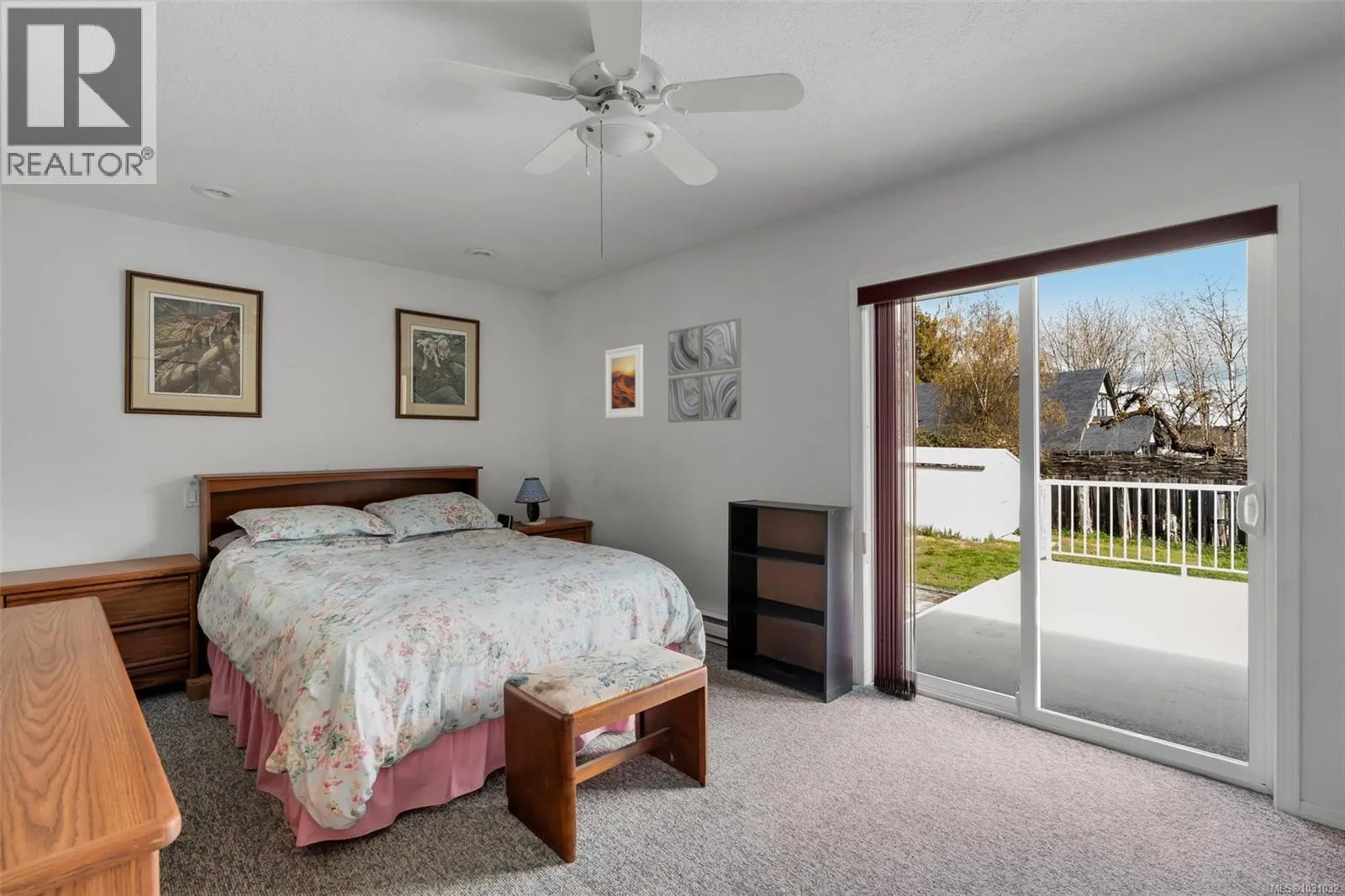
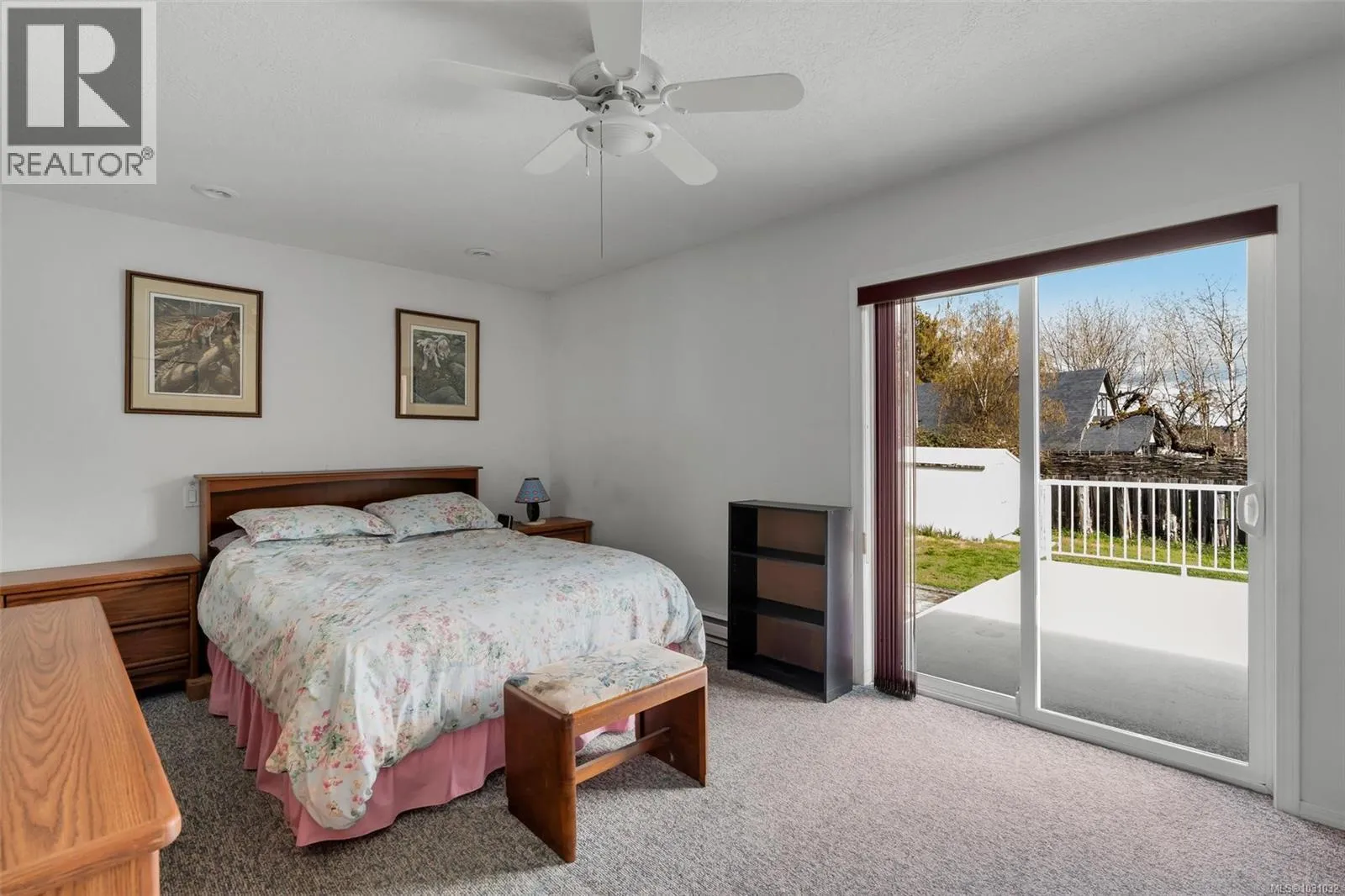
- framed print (624, 382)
- wall art (703, 372)
